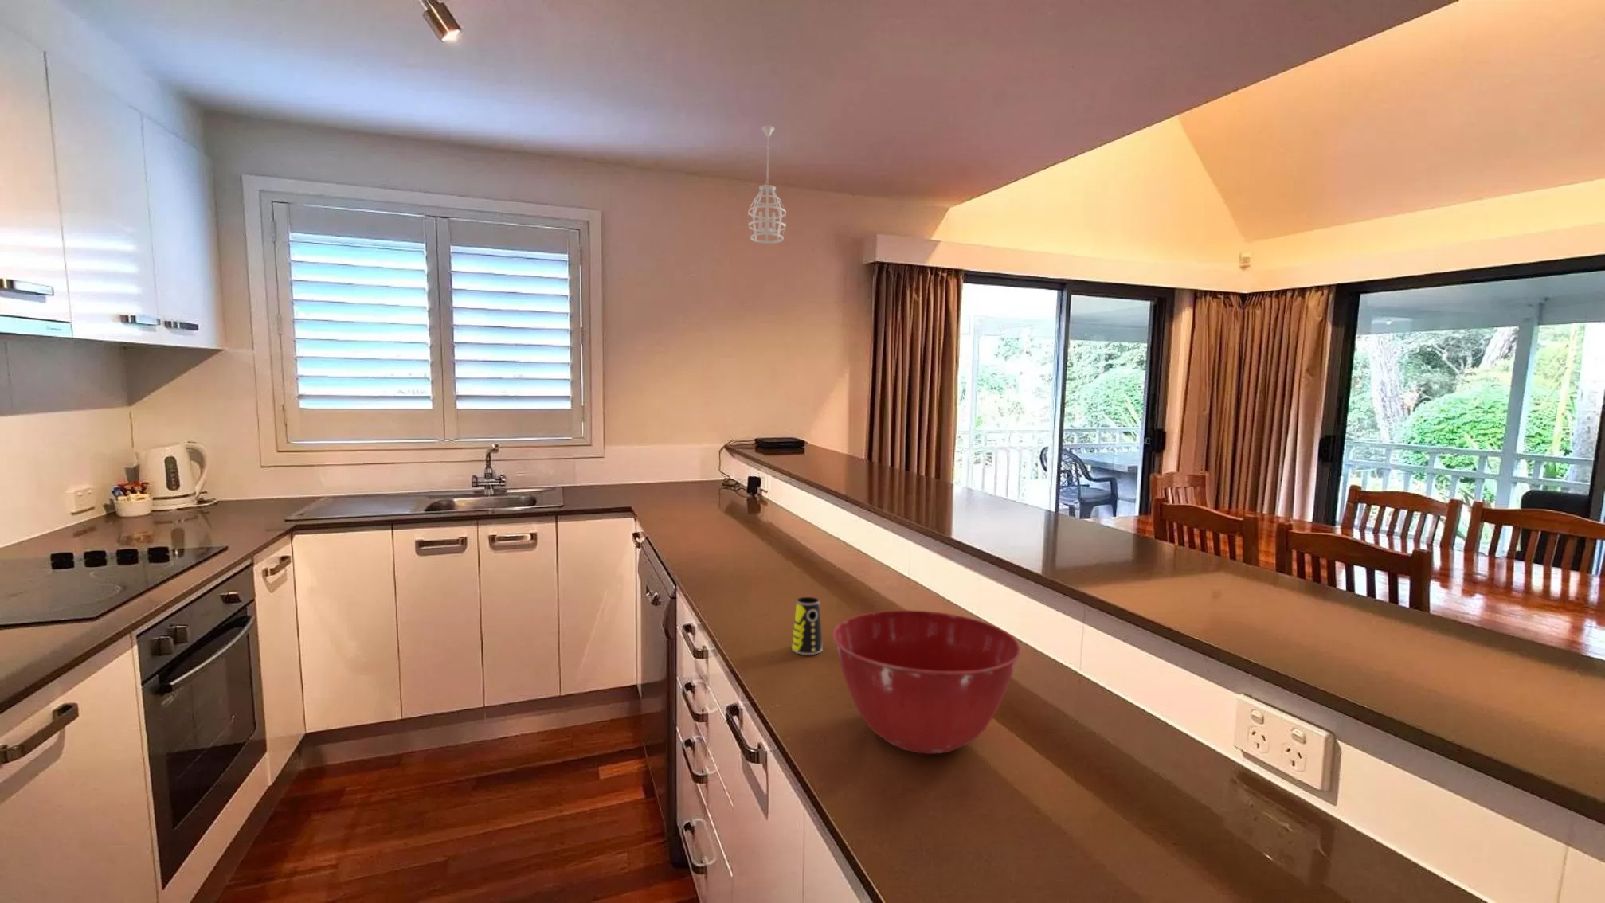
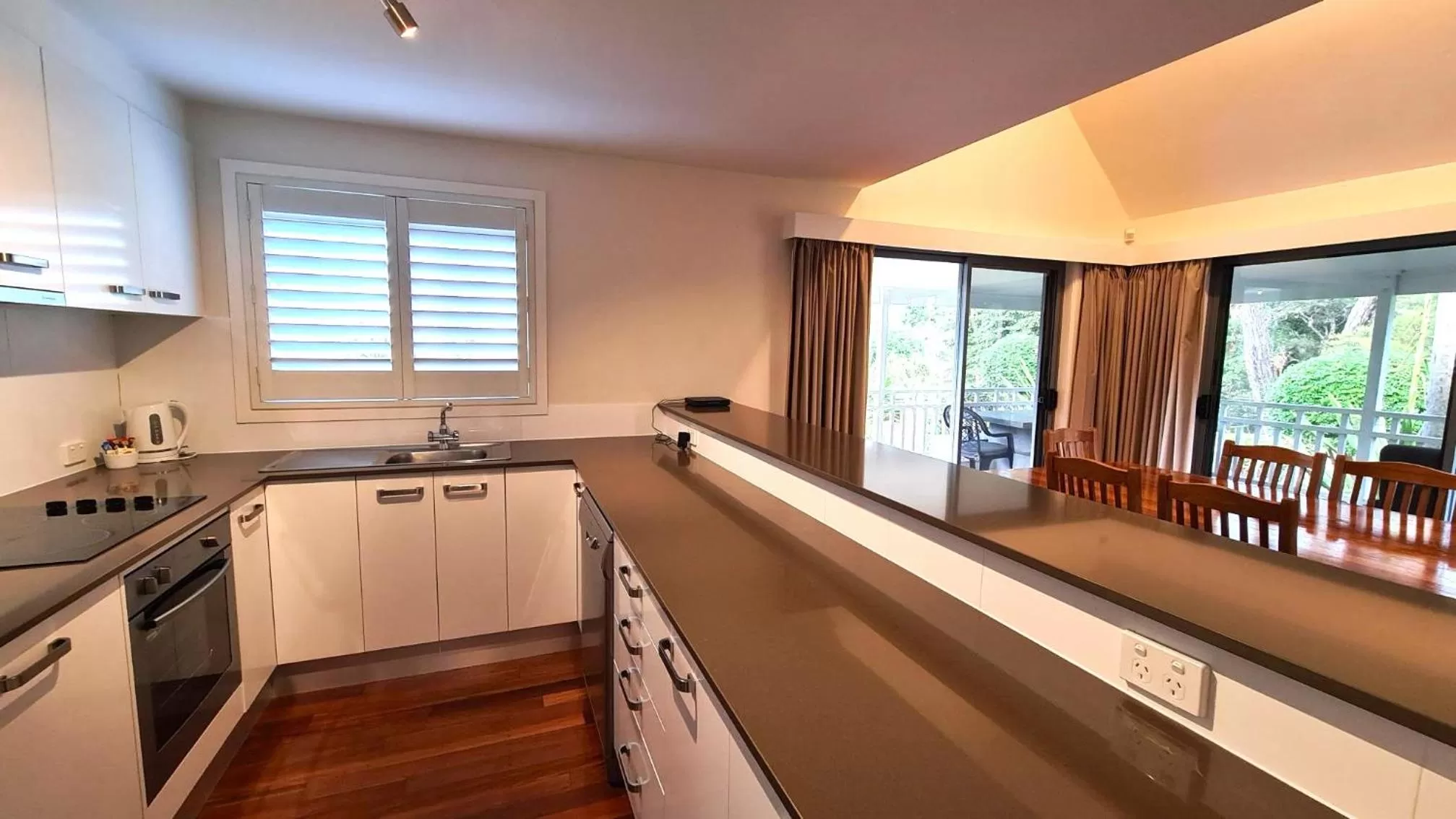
- mixing bowl (923, 684)
- pendant light (767, 184)
- cup (807, 624)
